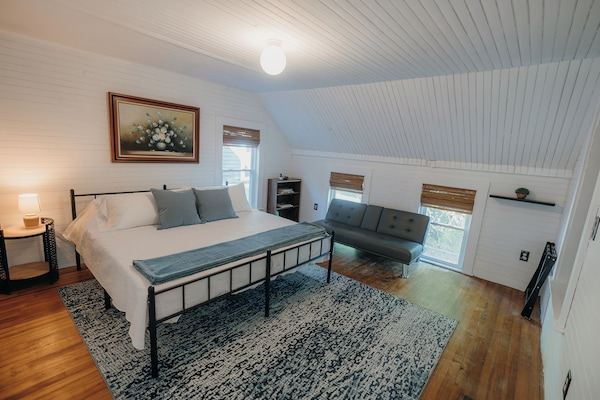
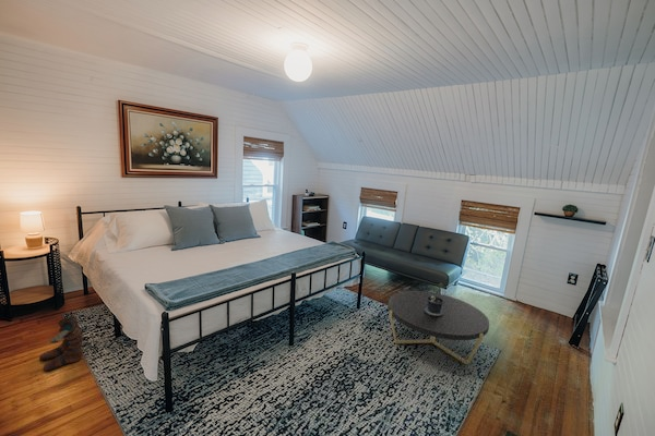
+ potted plant (436, 296)
+ boots (62, 341)
+ coffee table (433, 325)
